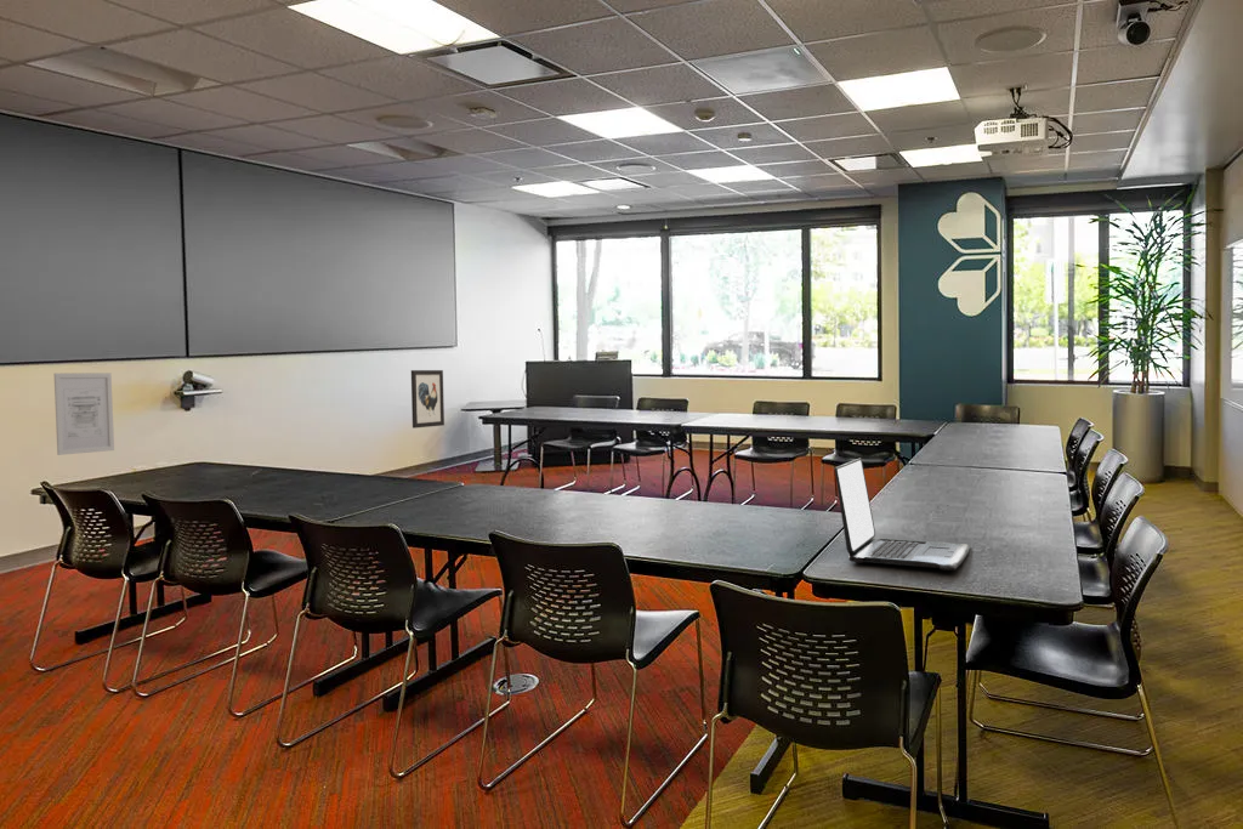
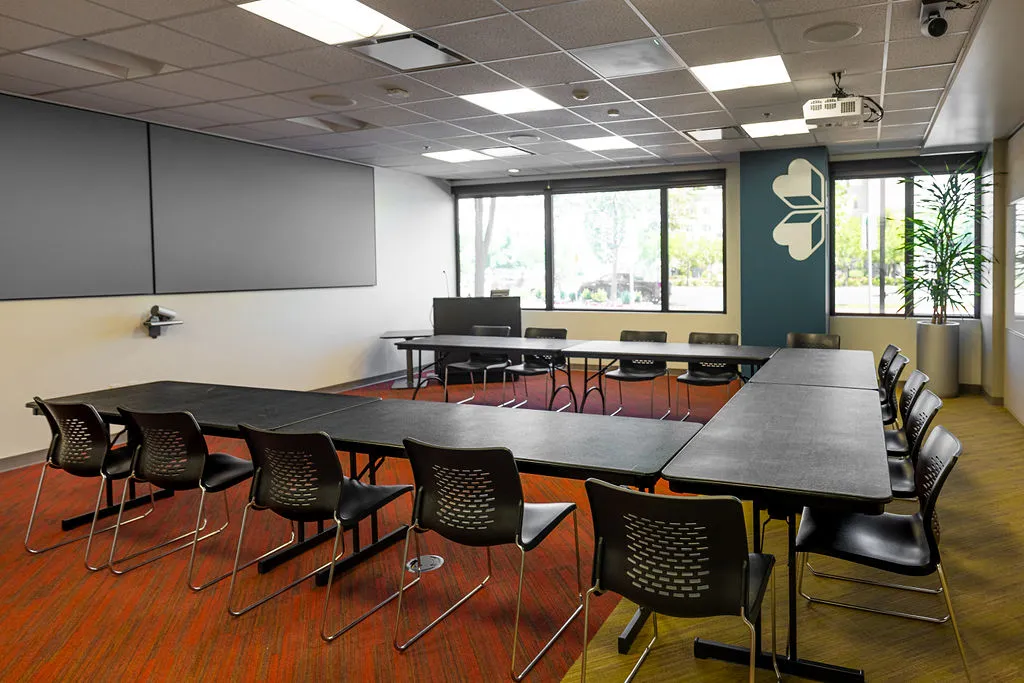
- wall art (85, 413)
- laptop (903, 539)
- wall art (427, 398)
